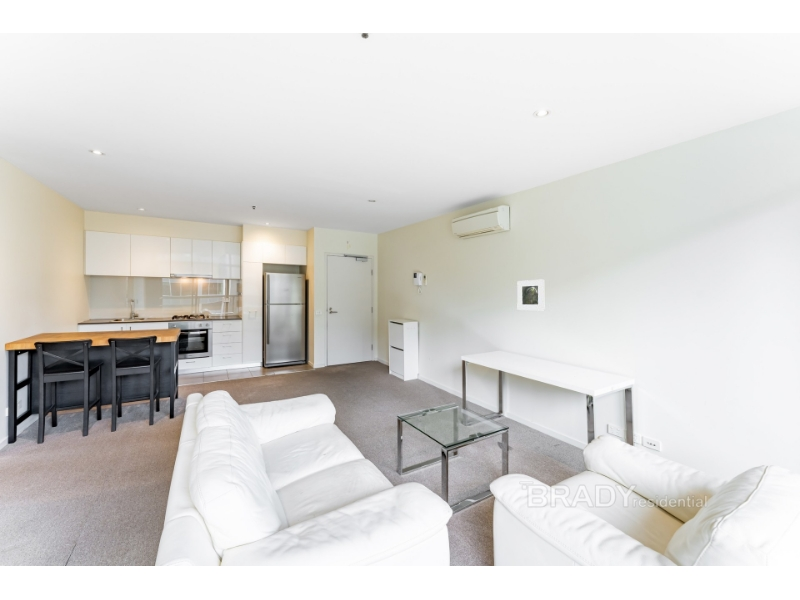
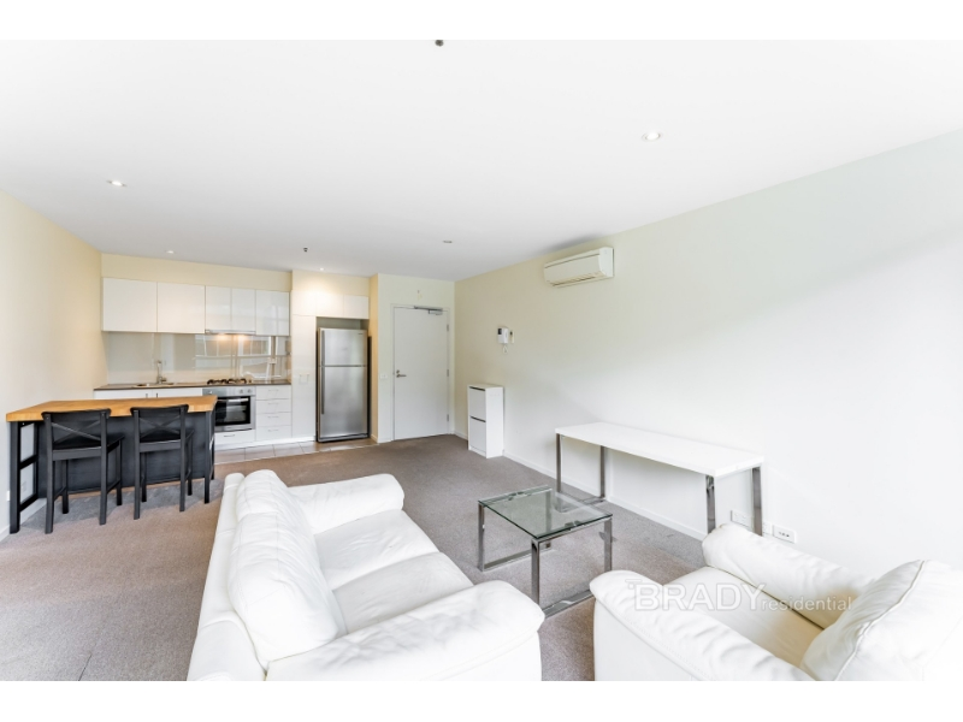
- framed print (530, 295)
